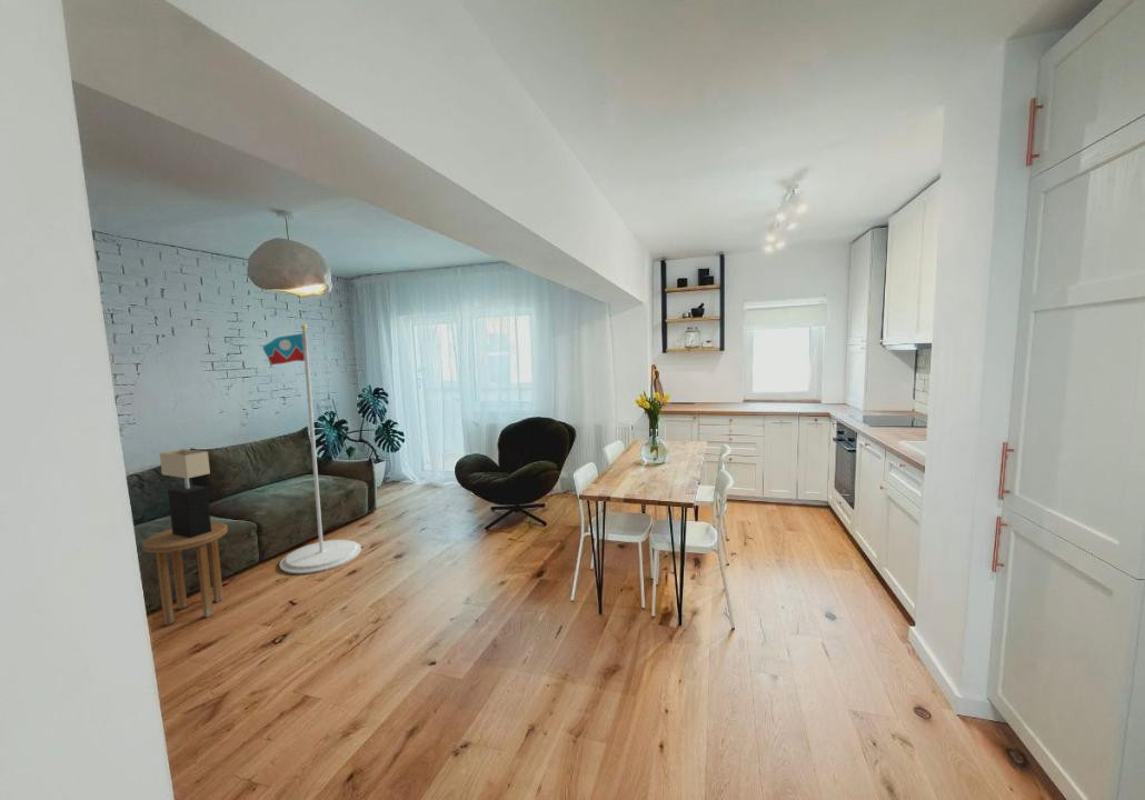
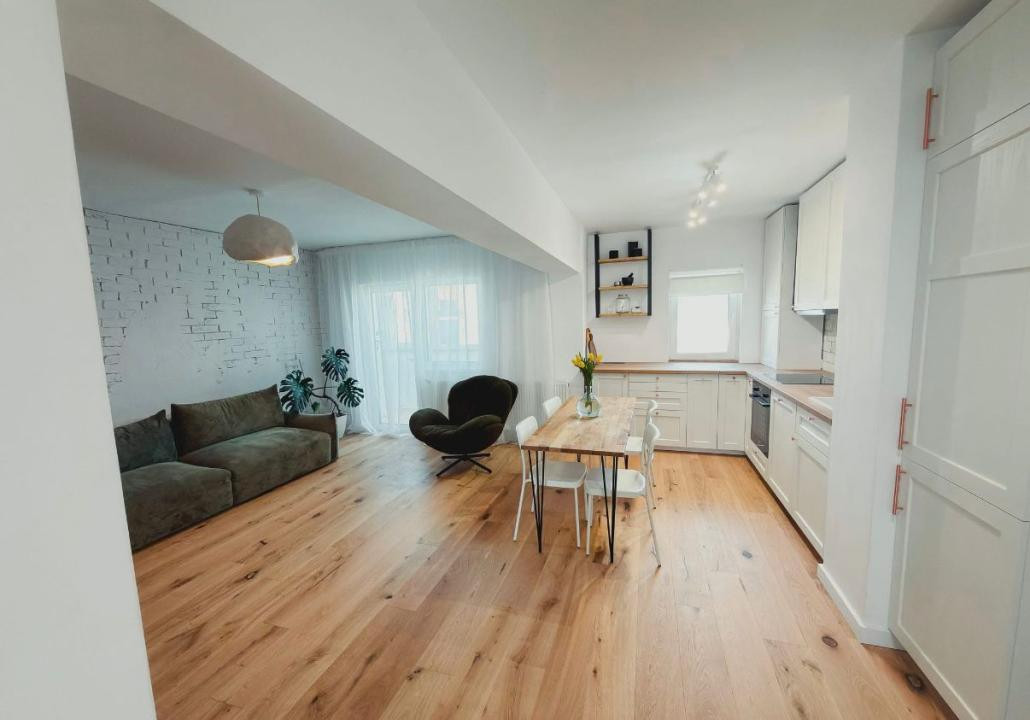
- flag (311, 442)
- side table (183, 576)
- table lamp (188, 492)
